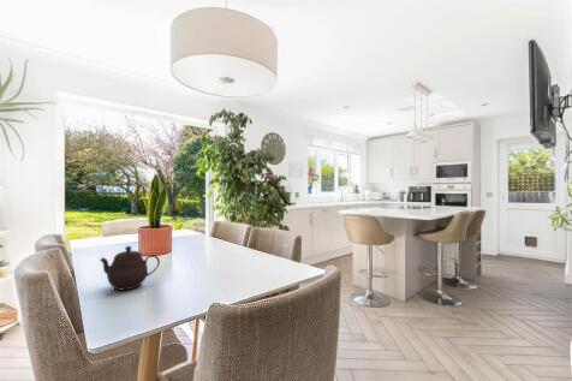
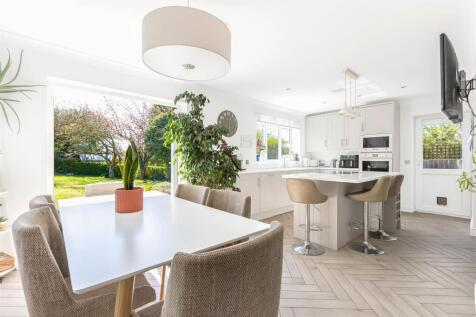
- teapot (130, 266)
